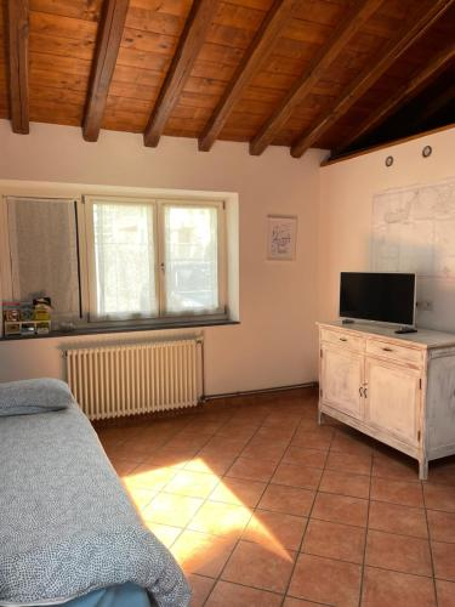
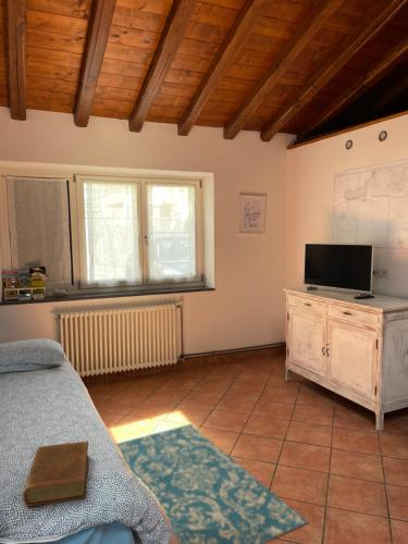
+ book (59, 470)
+ rug (194, 478)
